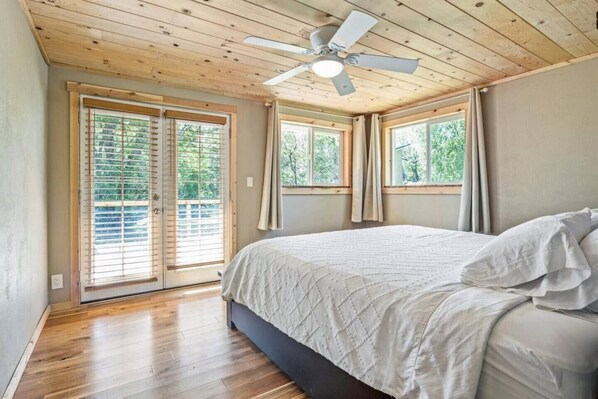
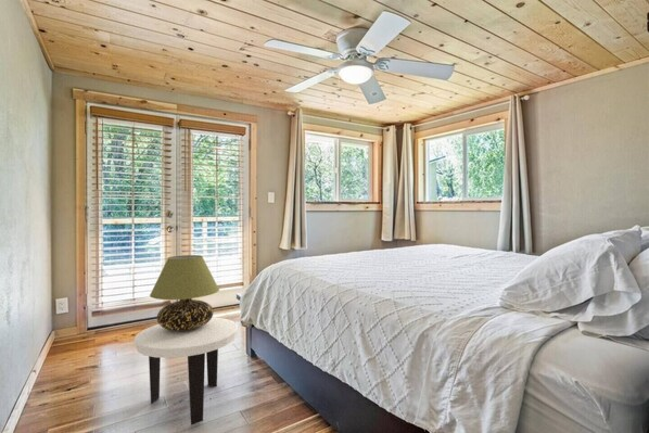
+ table lamp (186, 291)
+ side table (189, 367)
